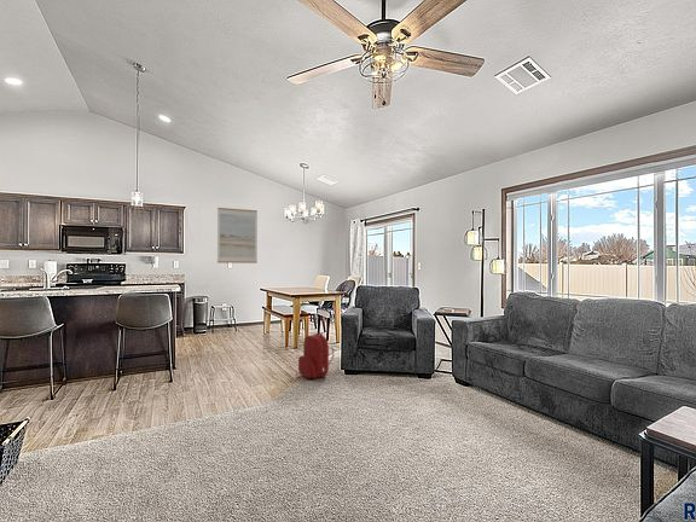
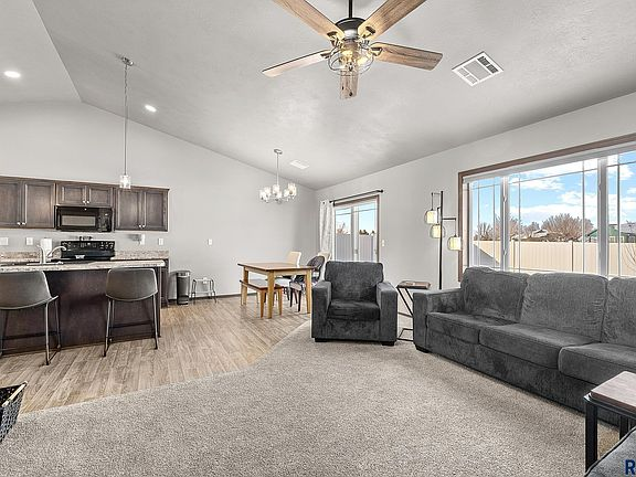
- backpack (317, 354)
- wall art (237, 236)
